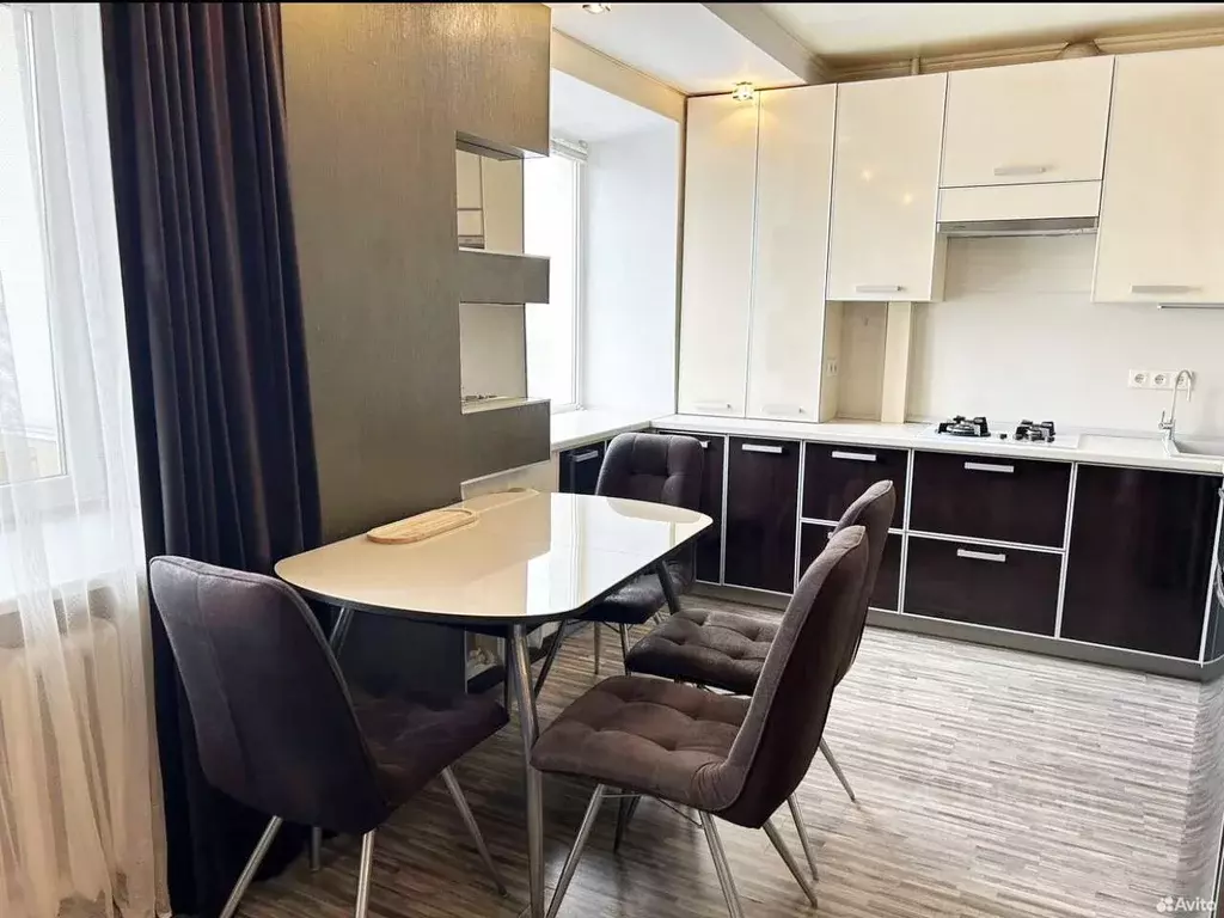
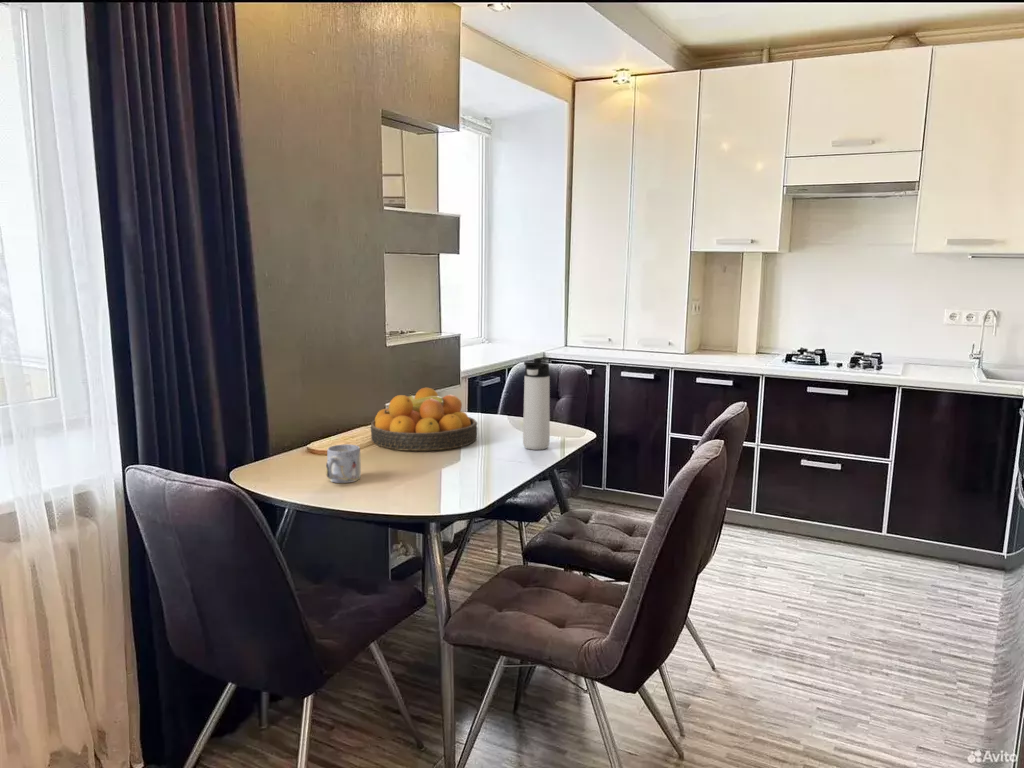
+ mug (341, 465)
+ fruit bowl (424, 415)
+ thermos bottle (535, 404)
